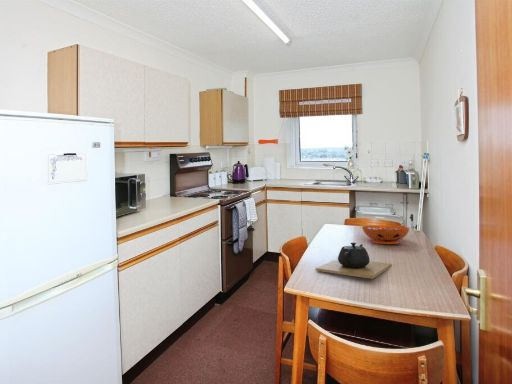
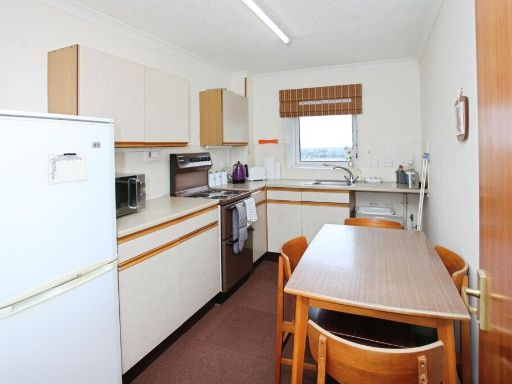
- decorative bowl (385, 234)
- teapot (354, 255)
